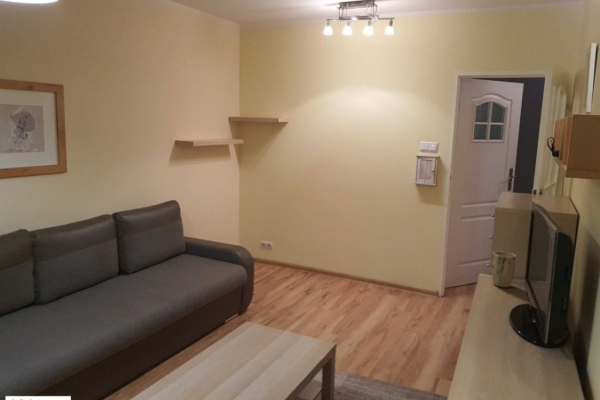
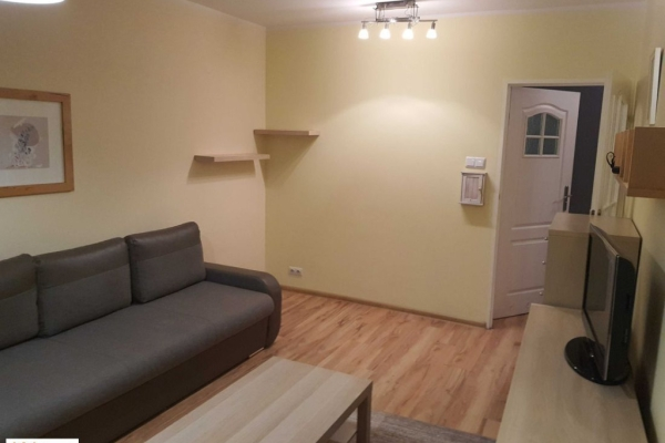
- plant pot (502, 269)
